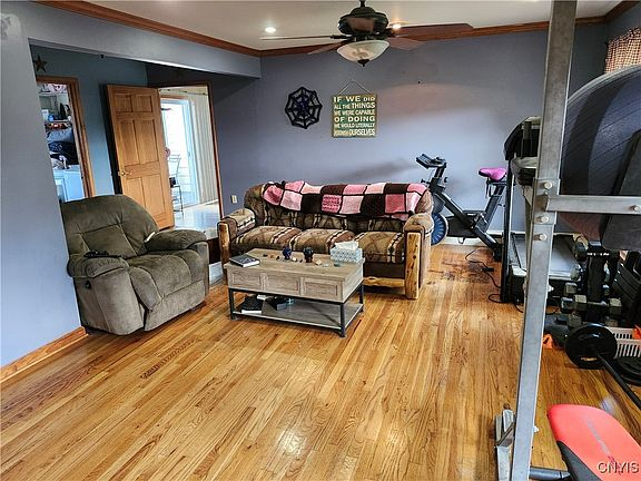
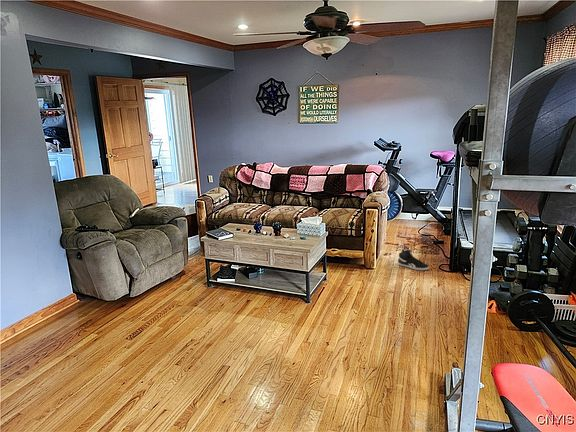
+ sneaker (412, 259)
